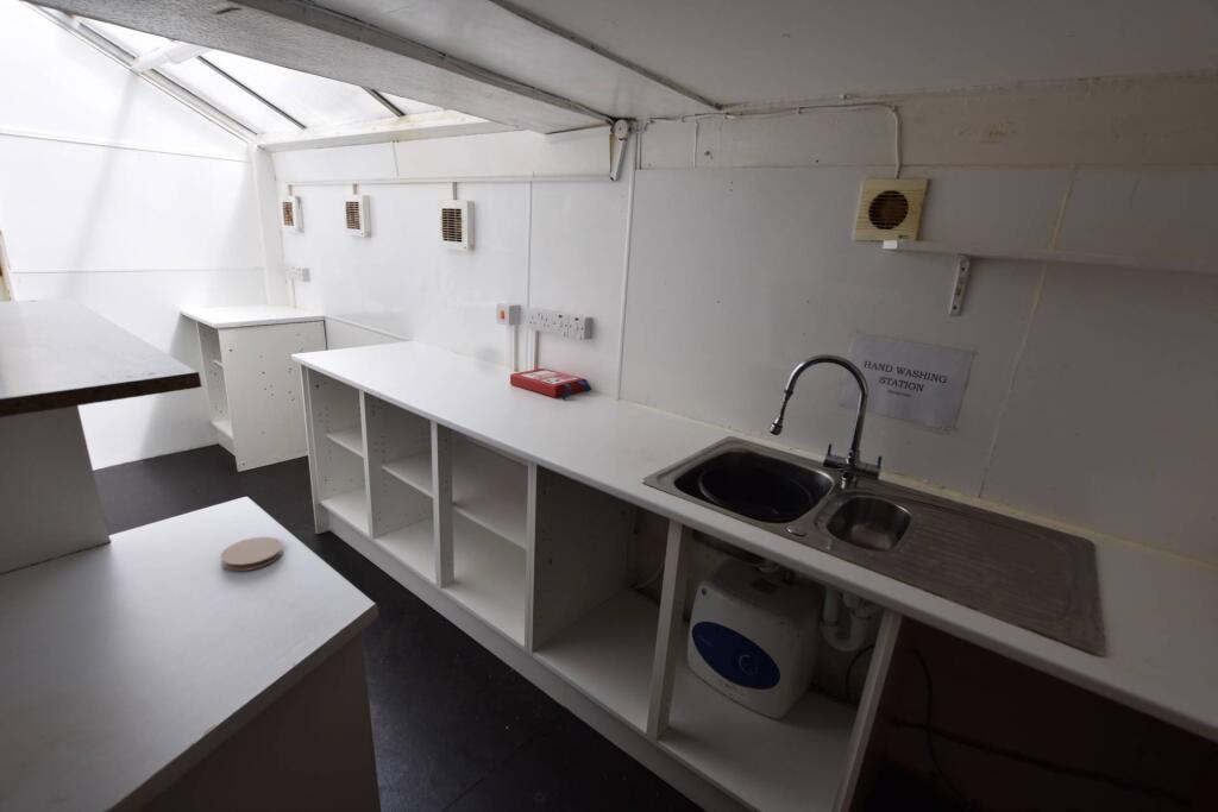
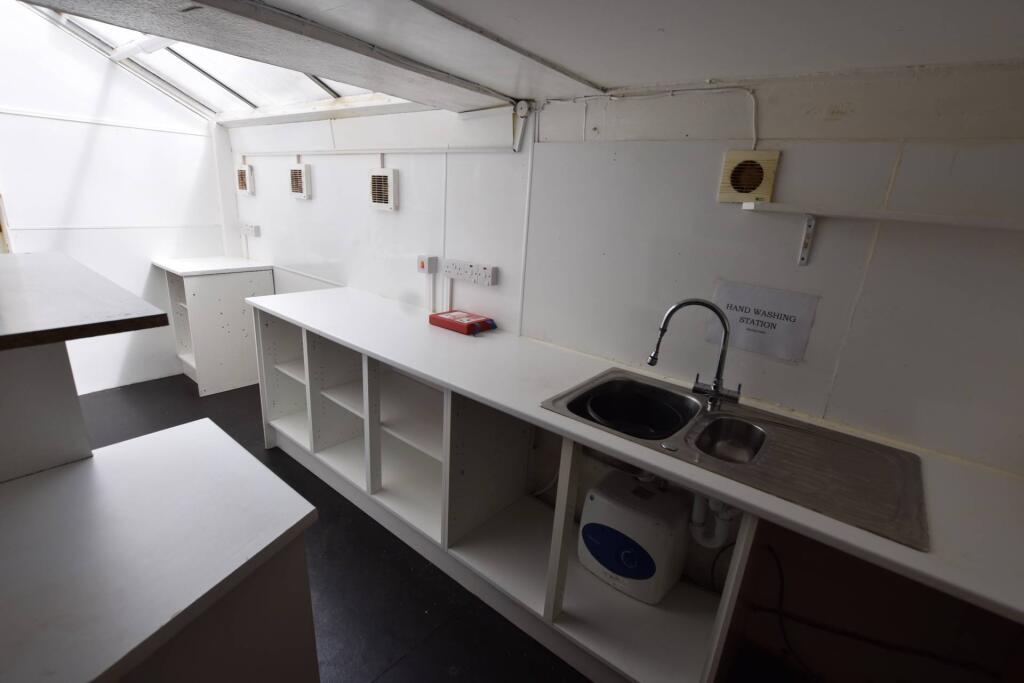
- coaster (252, 553)
